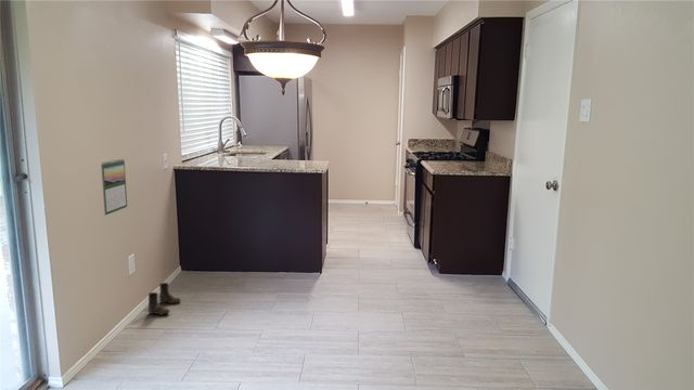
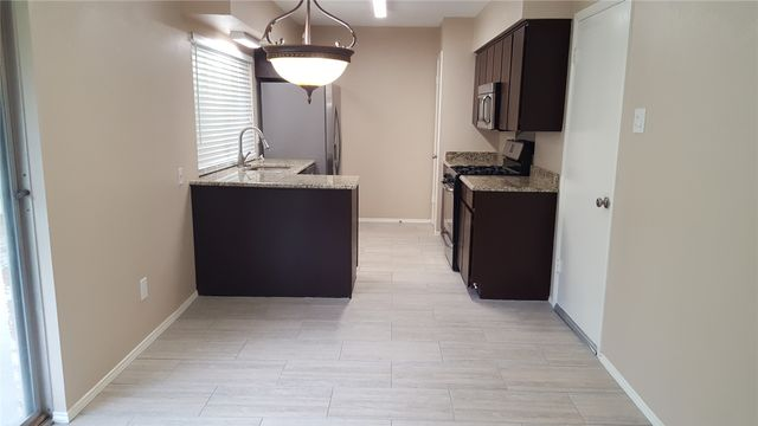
- boots (164, 298)
- calendar (114, 185)
